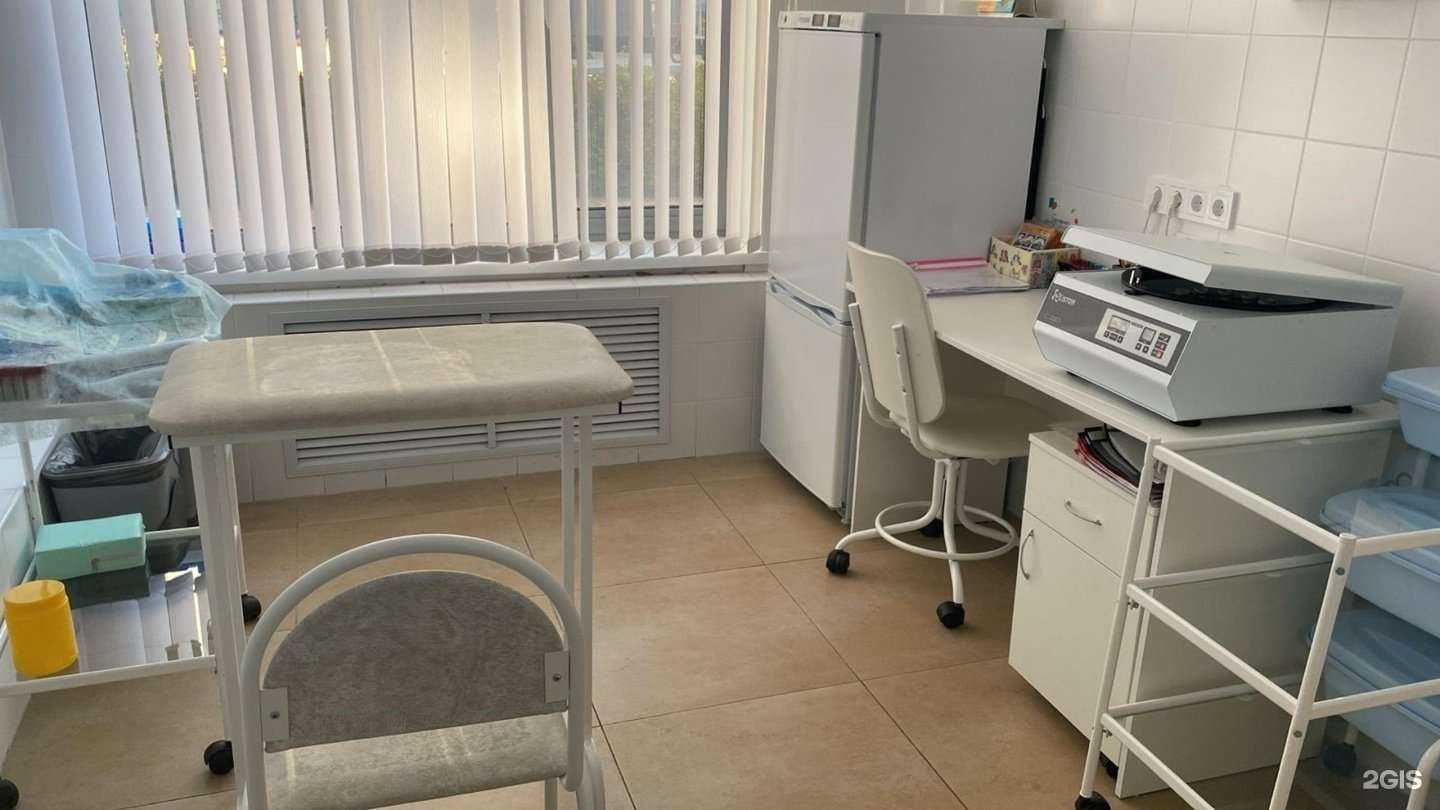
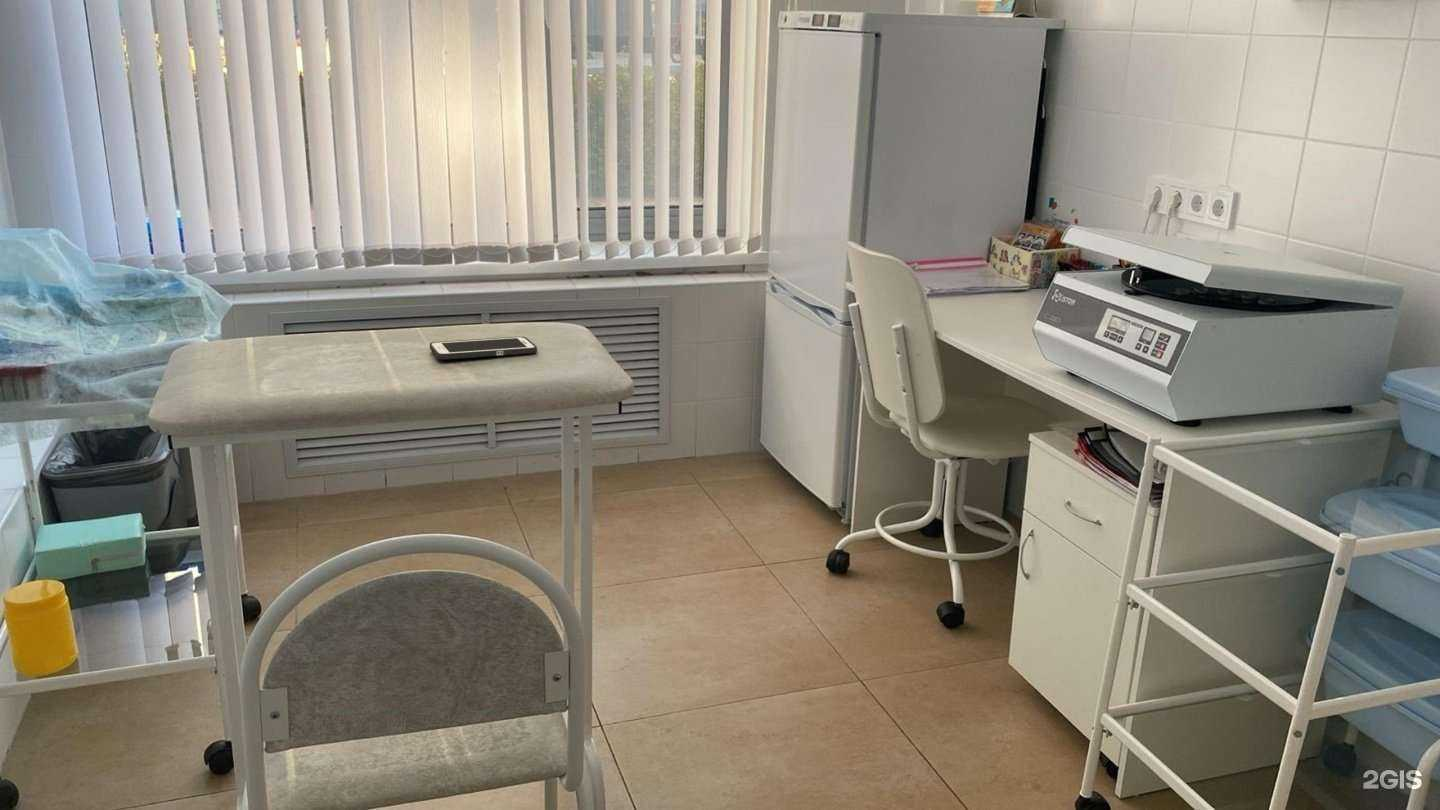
+ cell phone (483, 348)
